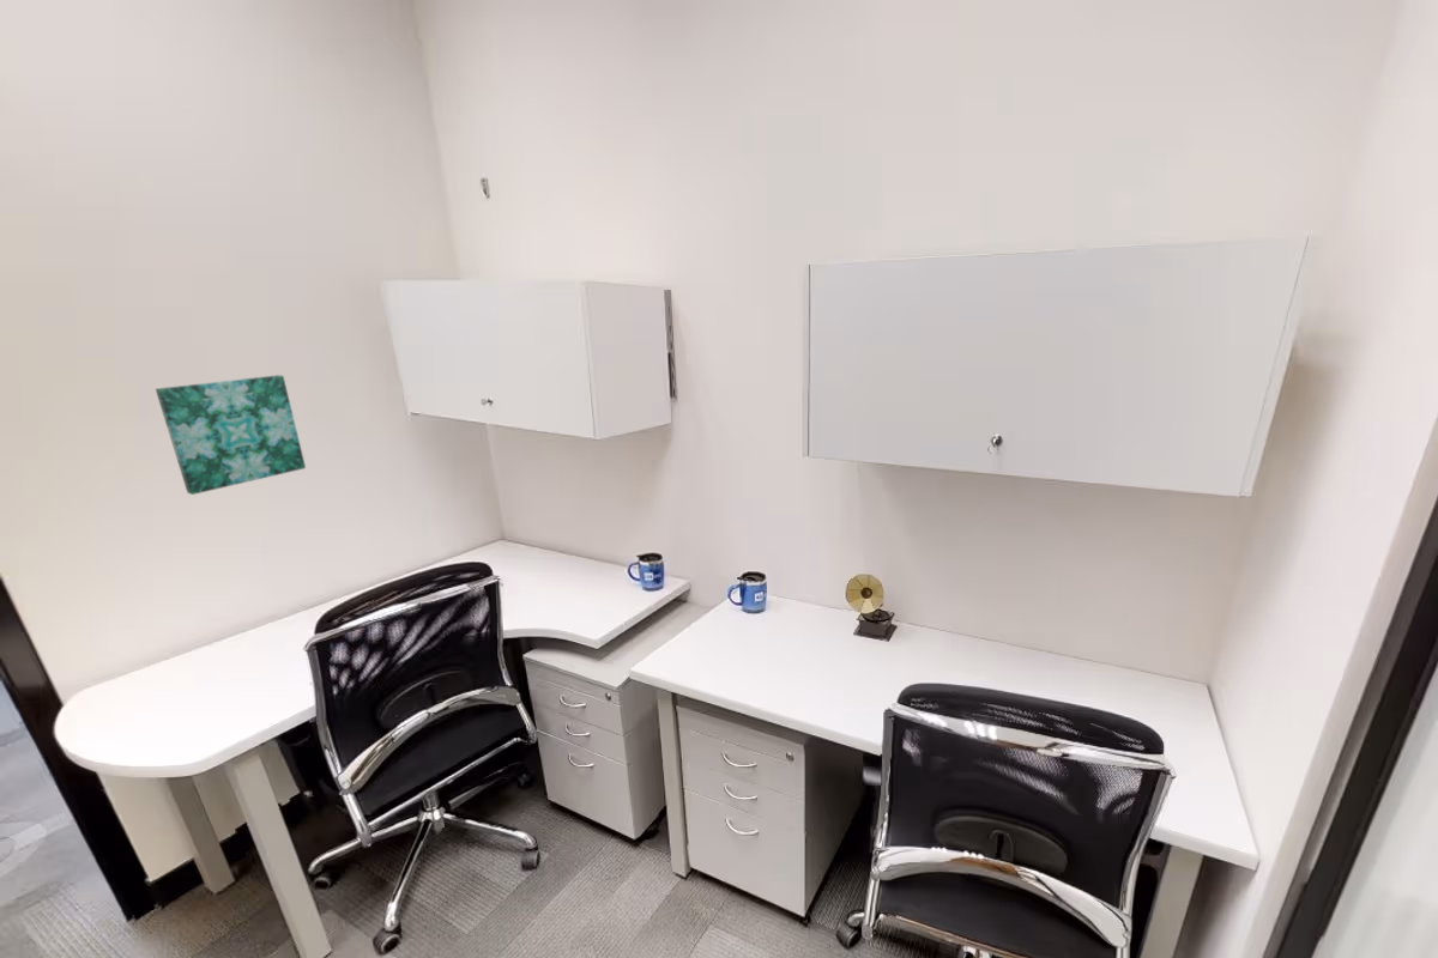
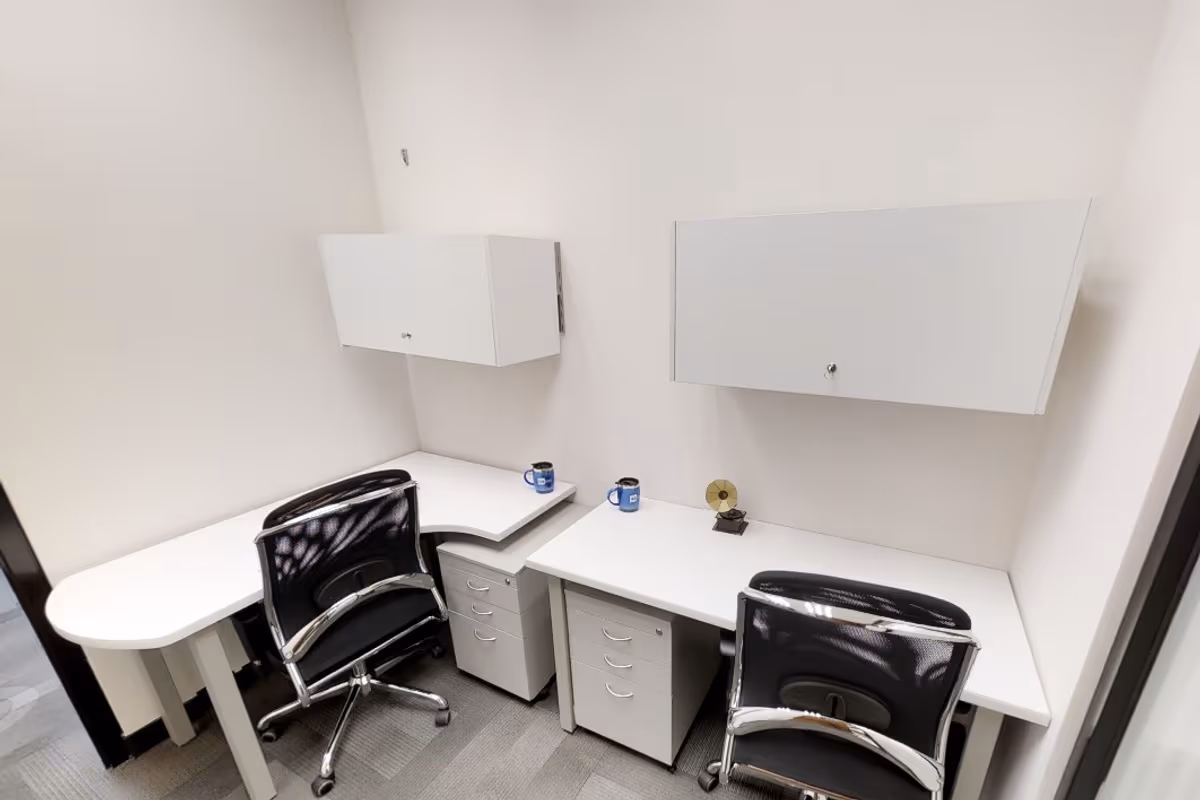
- wall art (236, 431)
